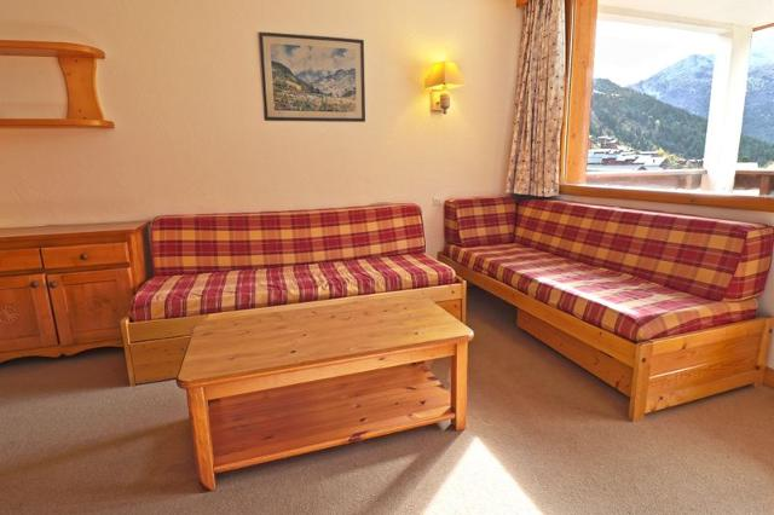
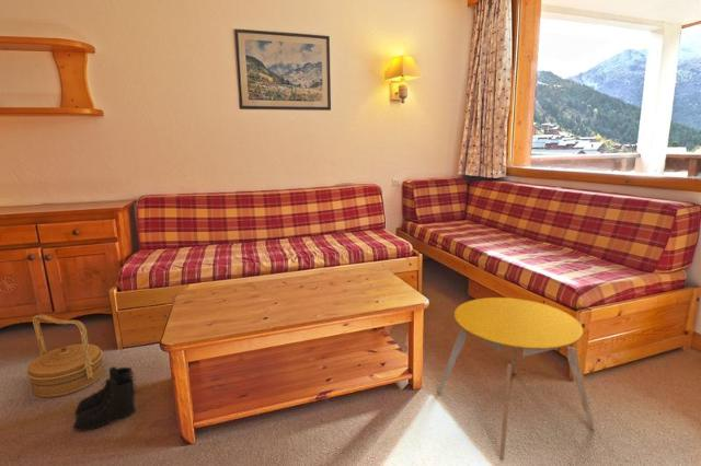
+ stool (513, 365)
+ boots (104, 394)
+ basket (64, 349)
